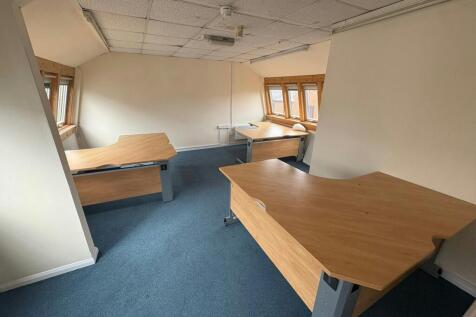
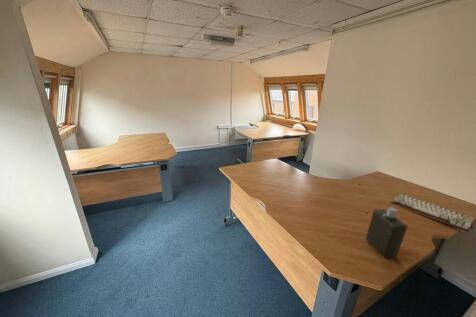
+ keyboard (430, 209)
+ bottle (386, 229)
